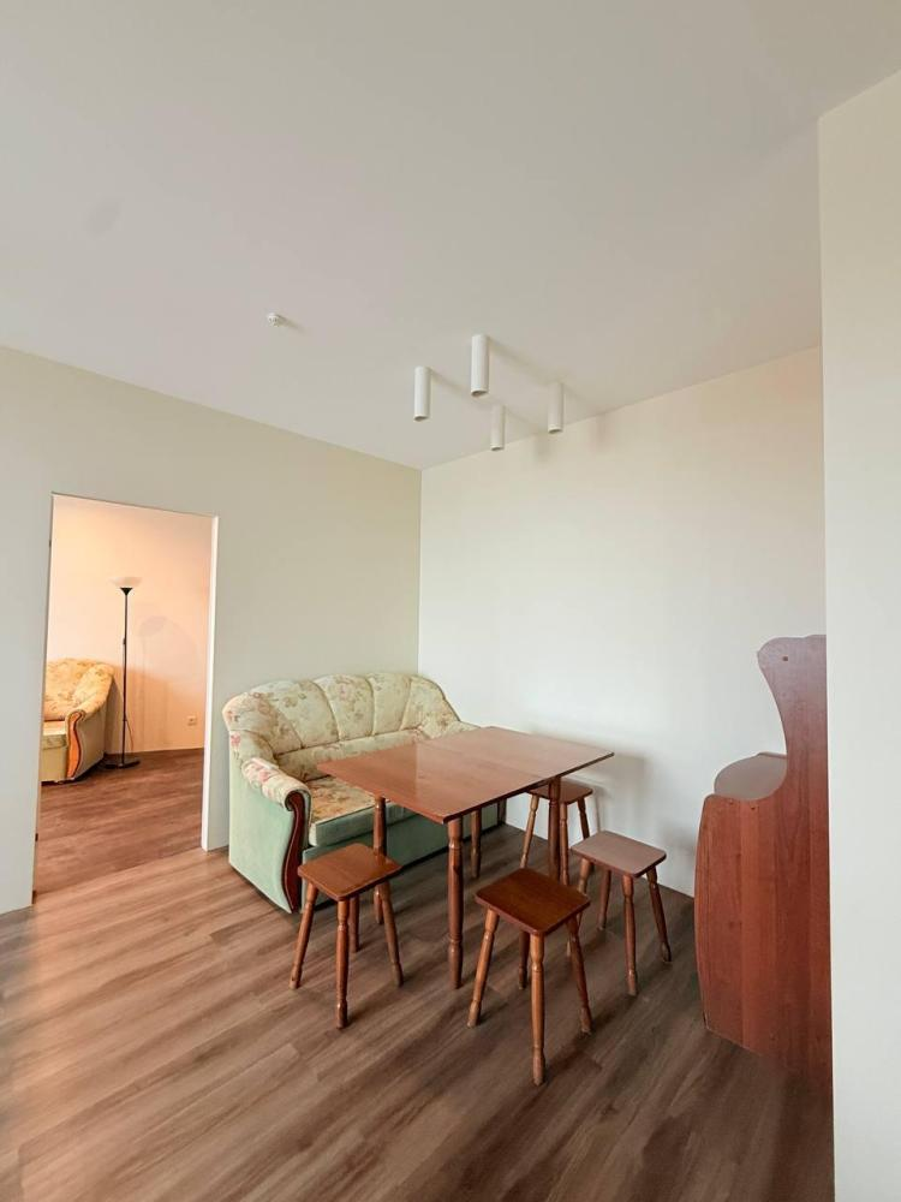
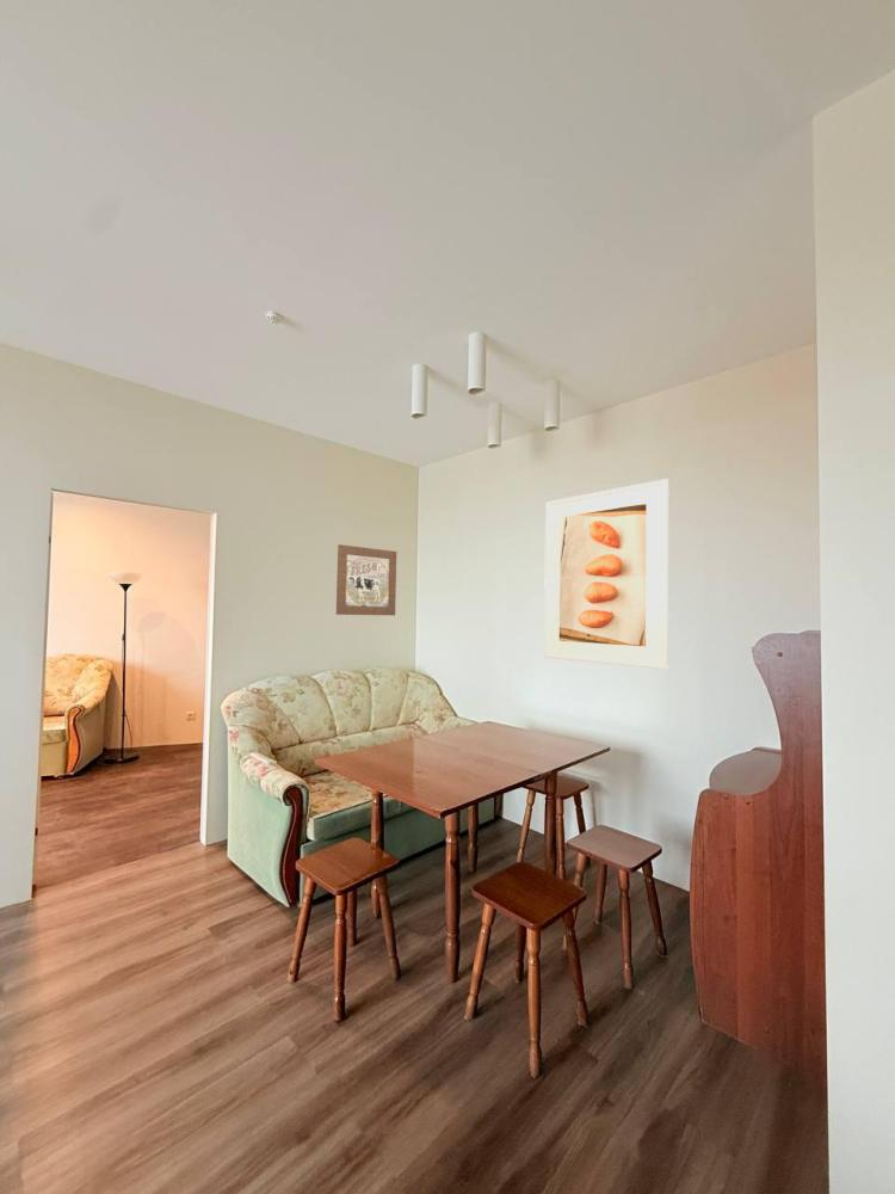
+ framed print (600, 577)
+ wall art (368, 581)
